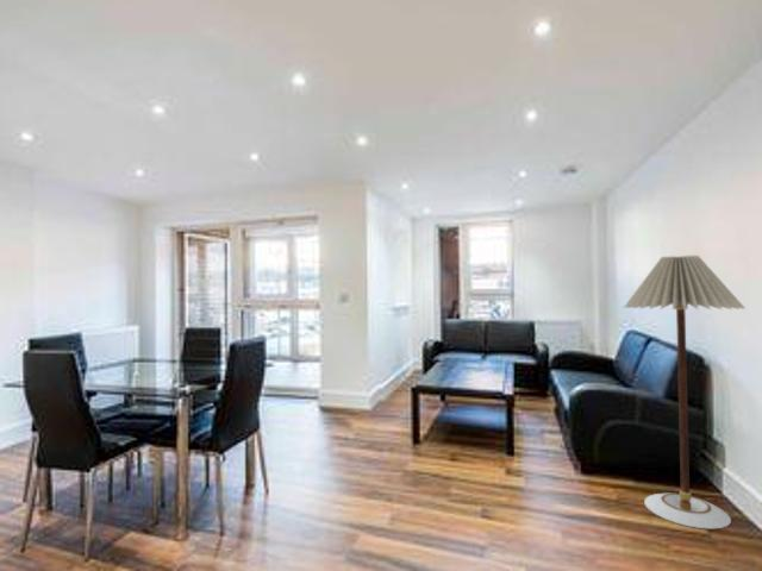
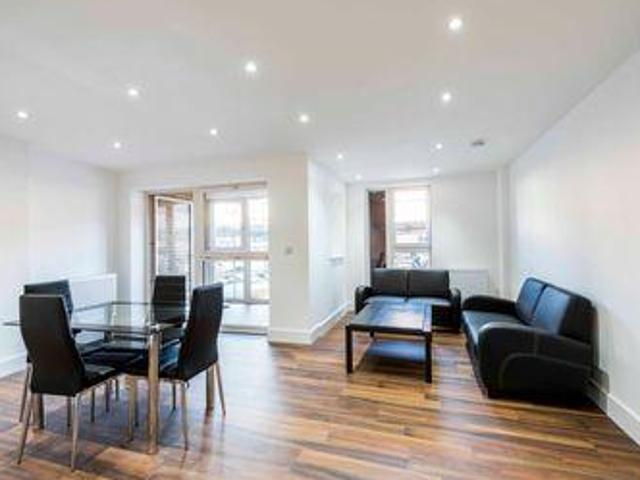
- floor lamp (682, 382)
